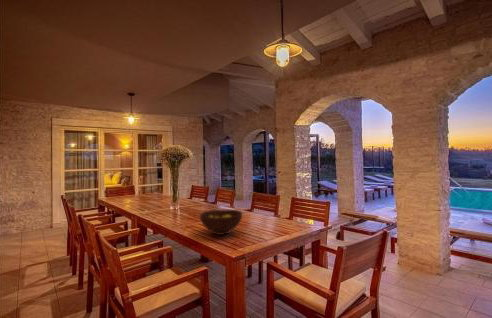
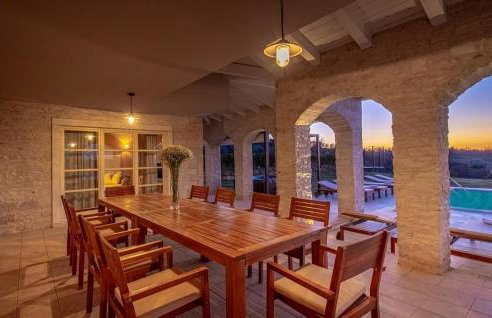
- fruit bowl (221, 223)
